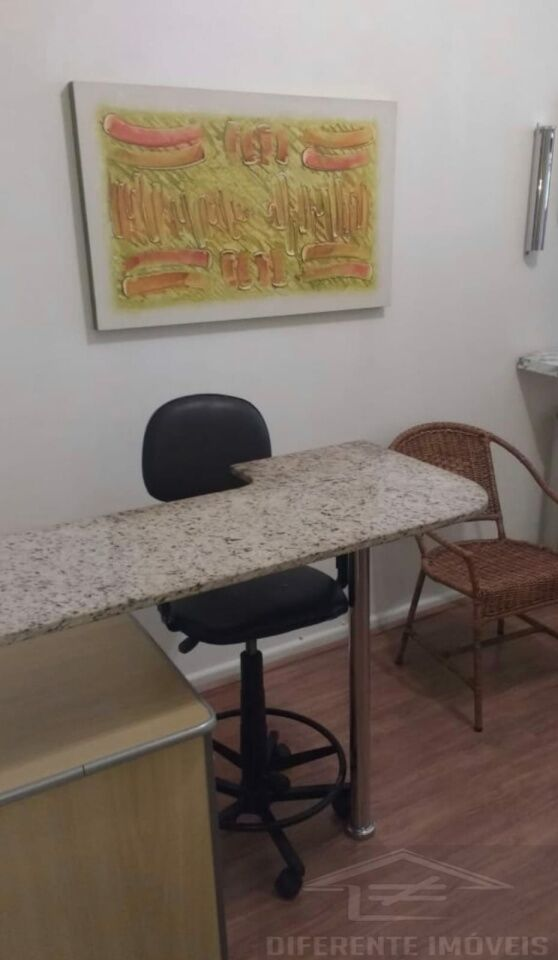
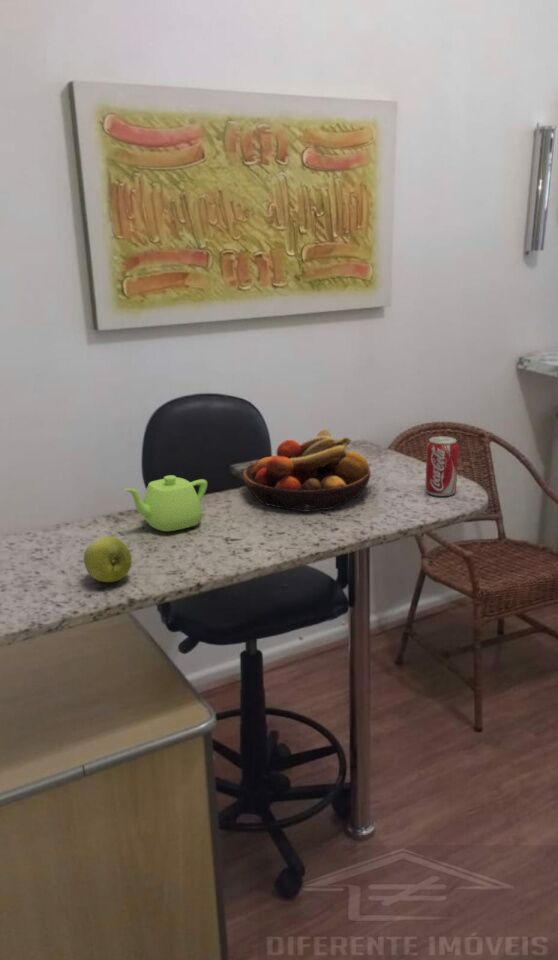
+ beverage can (441, 465)
+ teapot (167, 501)
+ fruit bowl (306, 464)
+ apple (107, 559)
